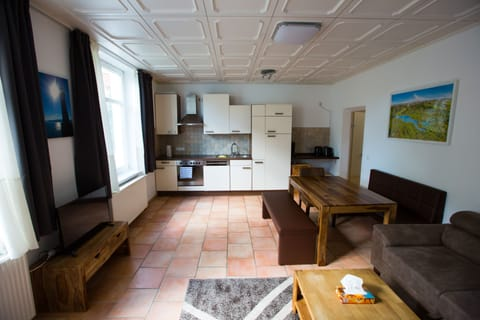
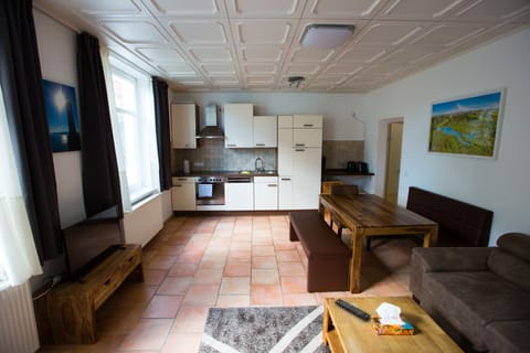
+ remote control (351, 309)
